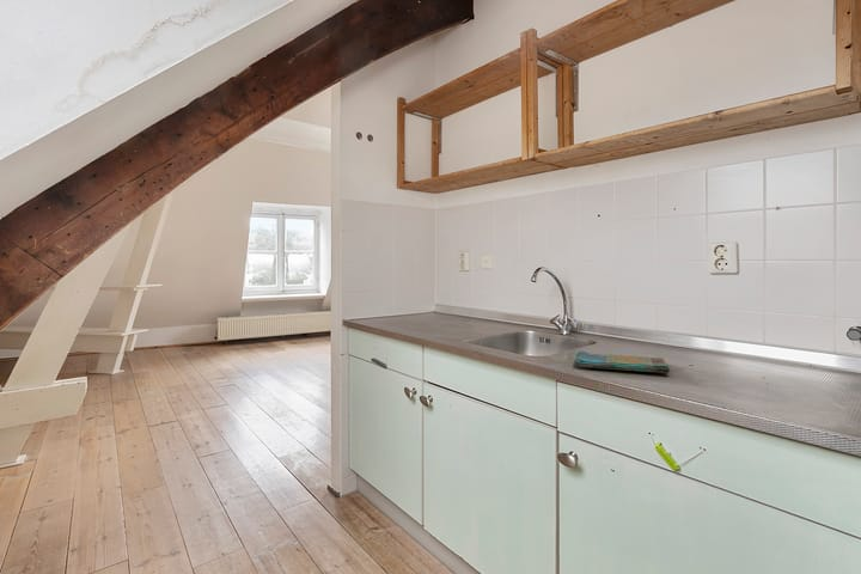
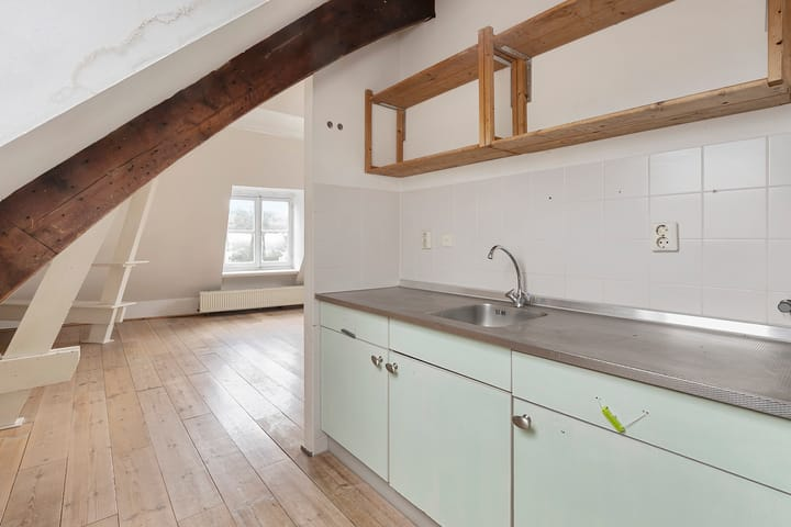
- dish towel (618, 360)
